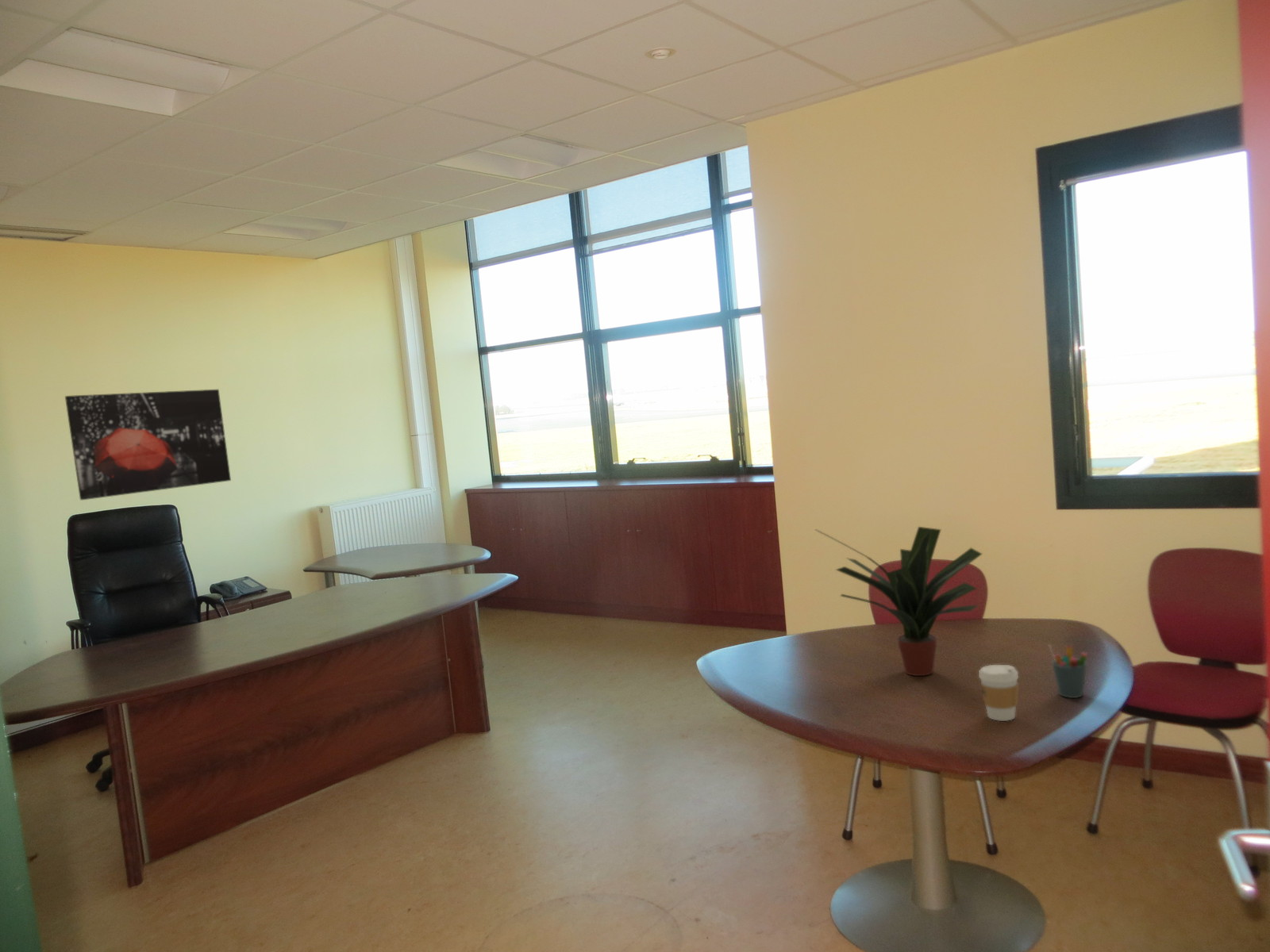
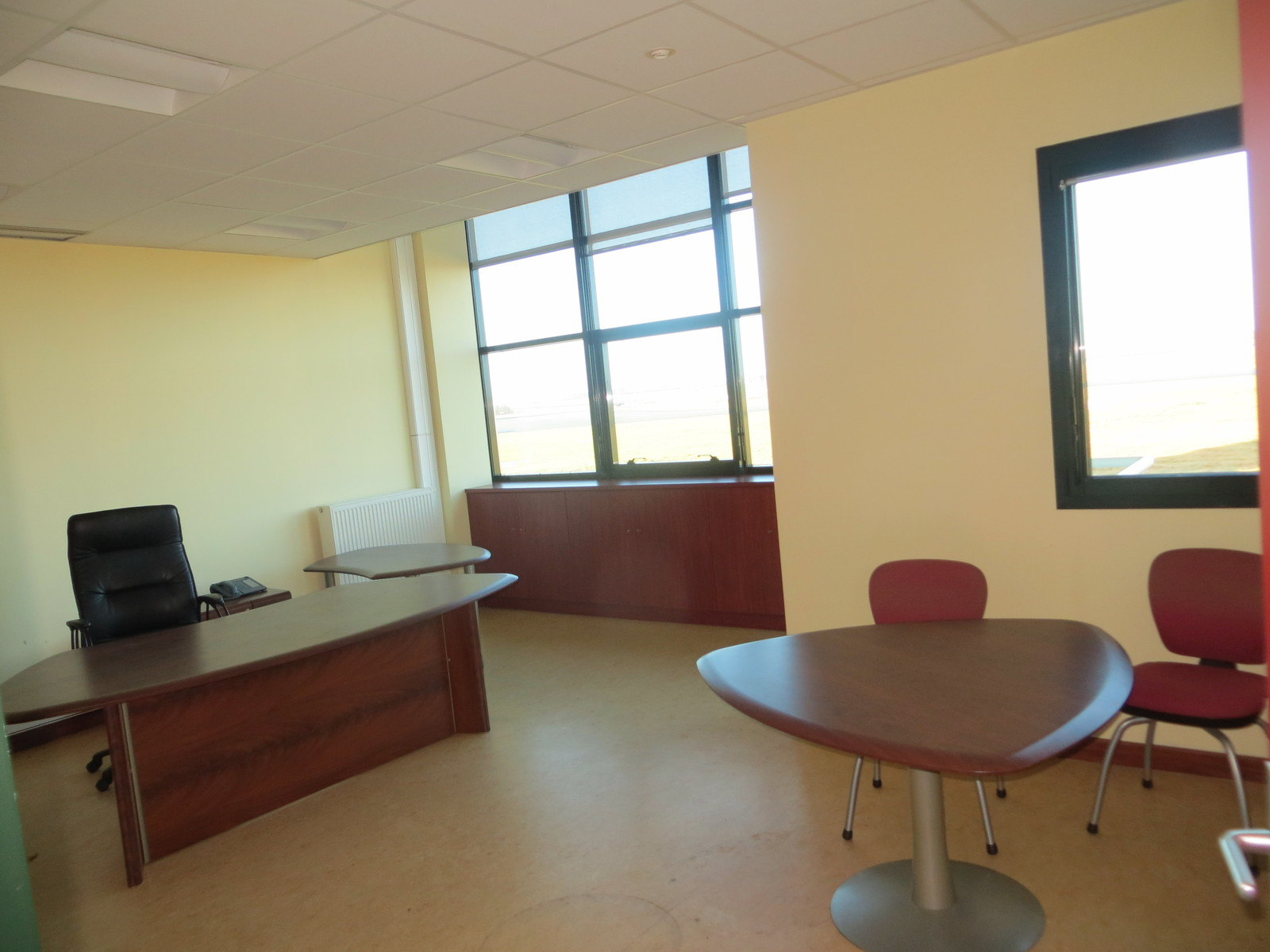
- coffee cup (999, 692)
- pen holder (1069, 670)
- potted plant (902, 596)
- wall art (153, 441)
